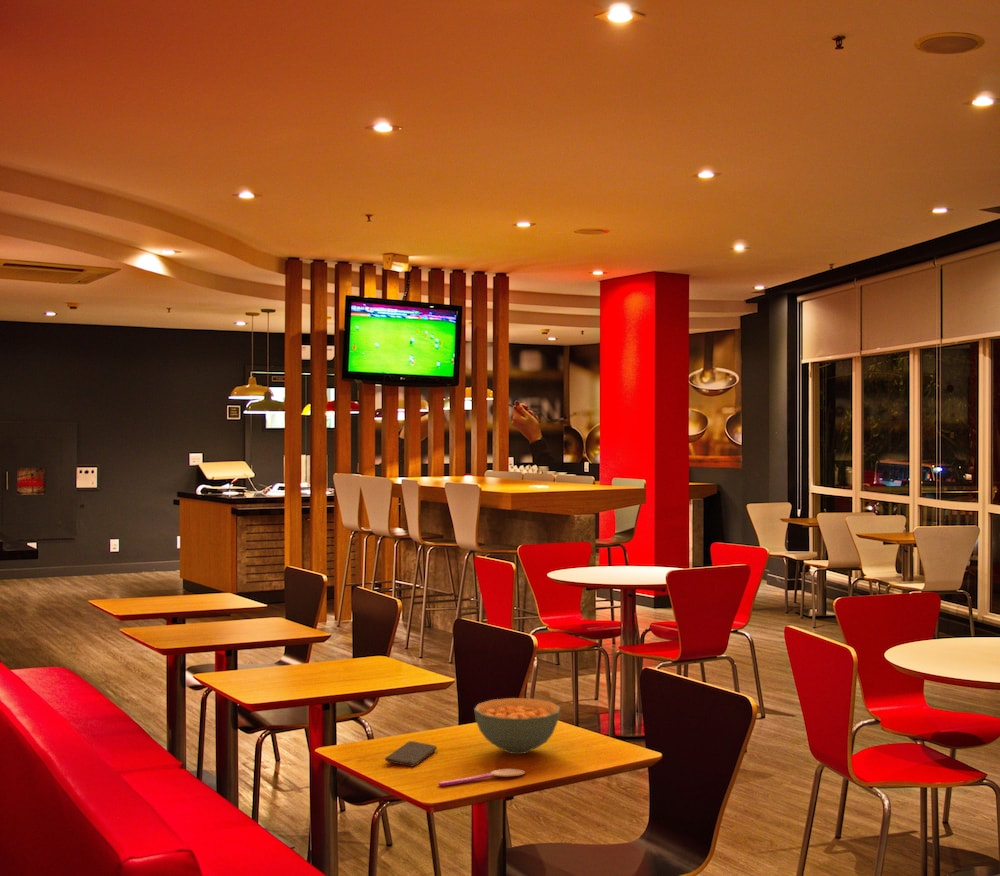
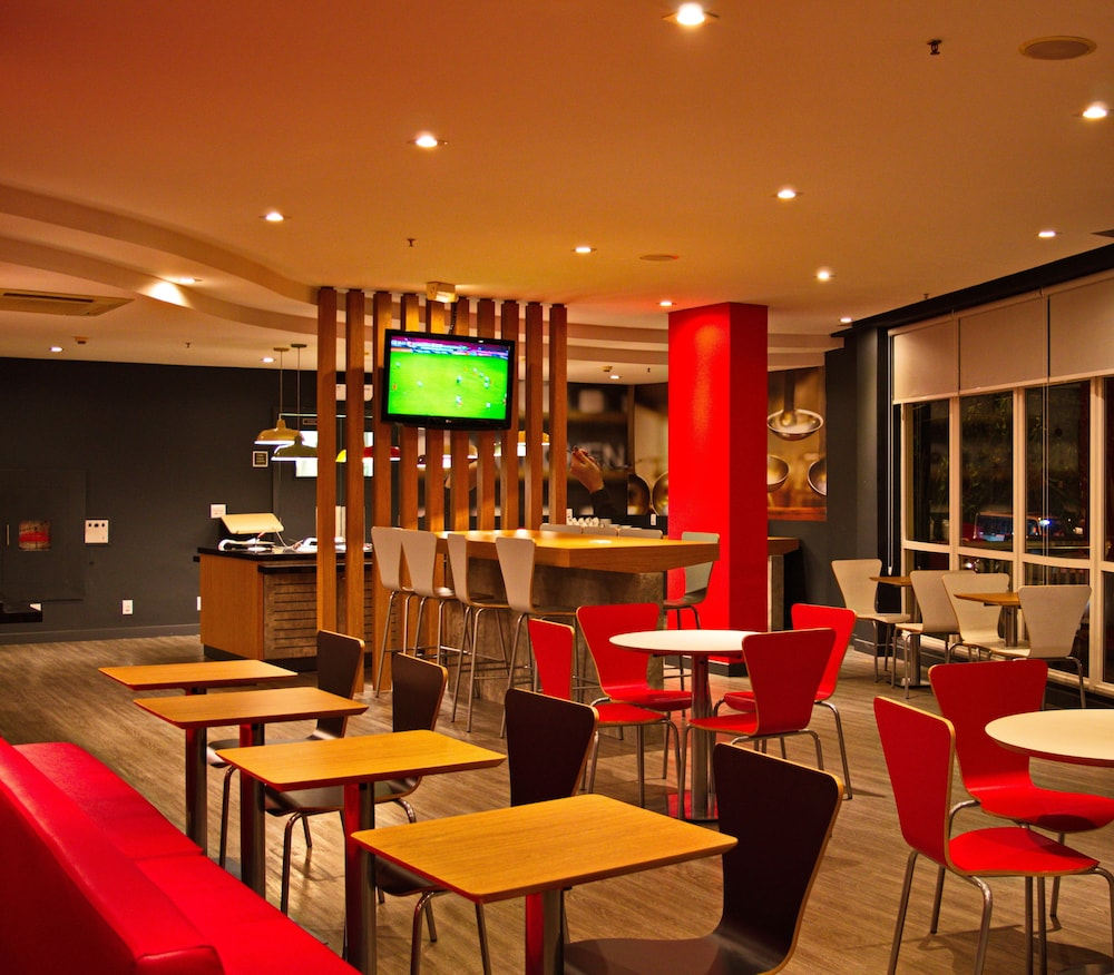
- spoon (482, 776)
- cereal bowl (517, 729)
- smartphone (411, 753)
